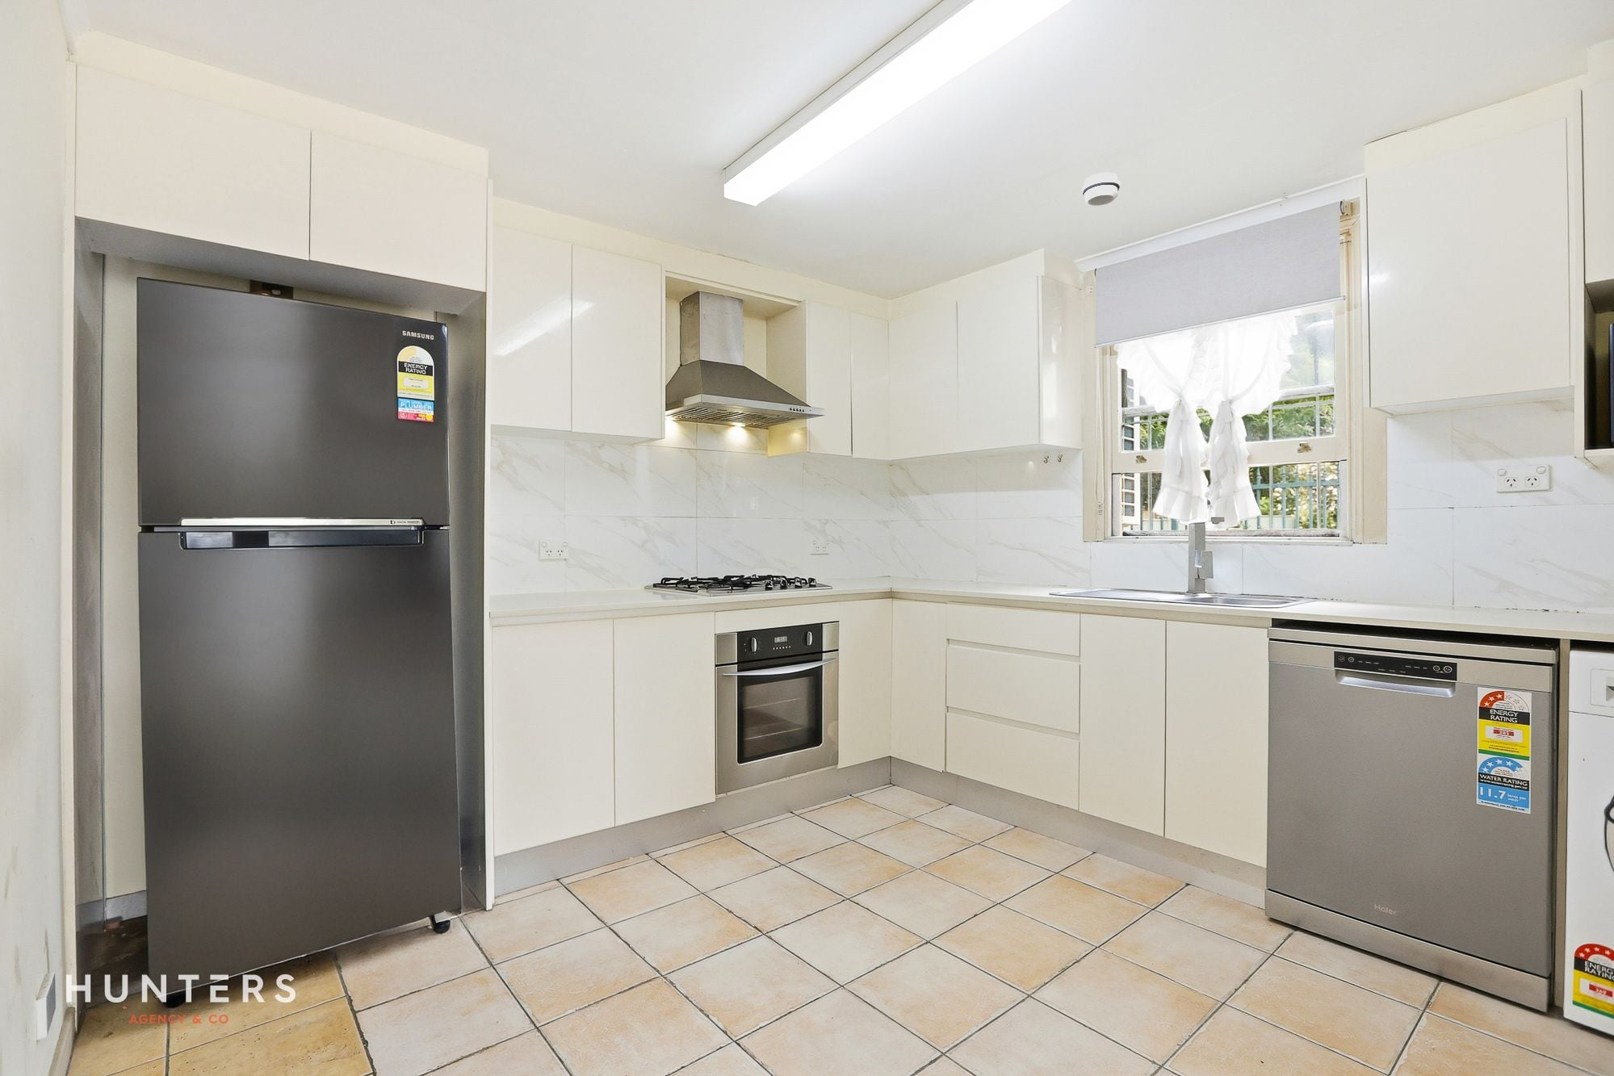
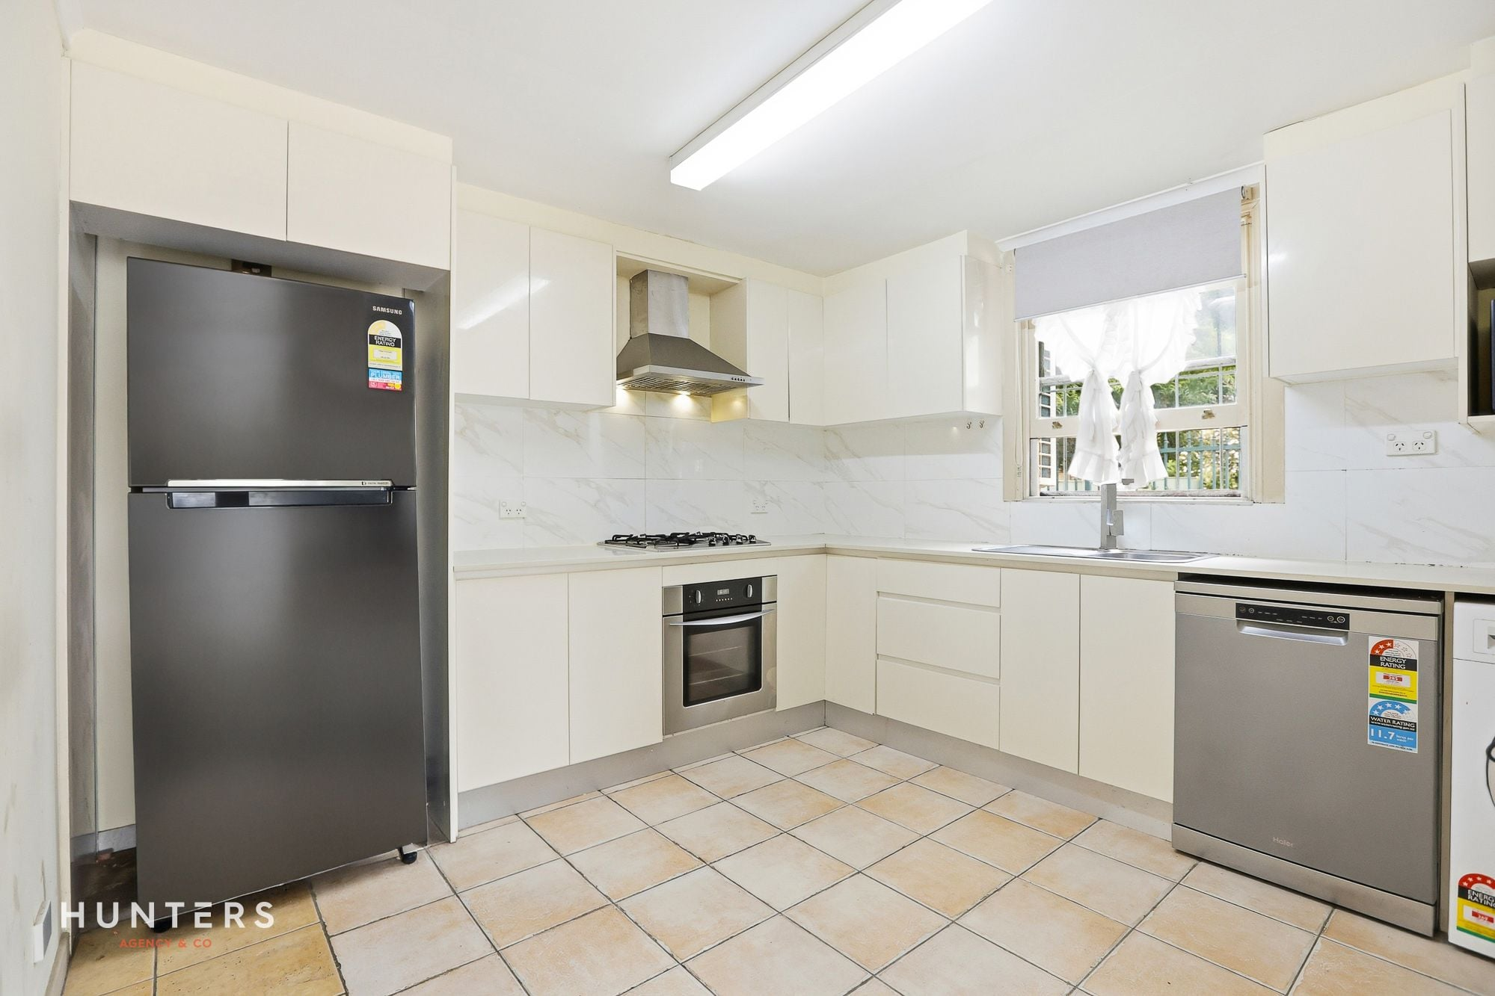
- smoke detector (1100, 190)
